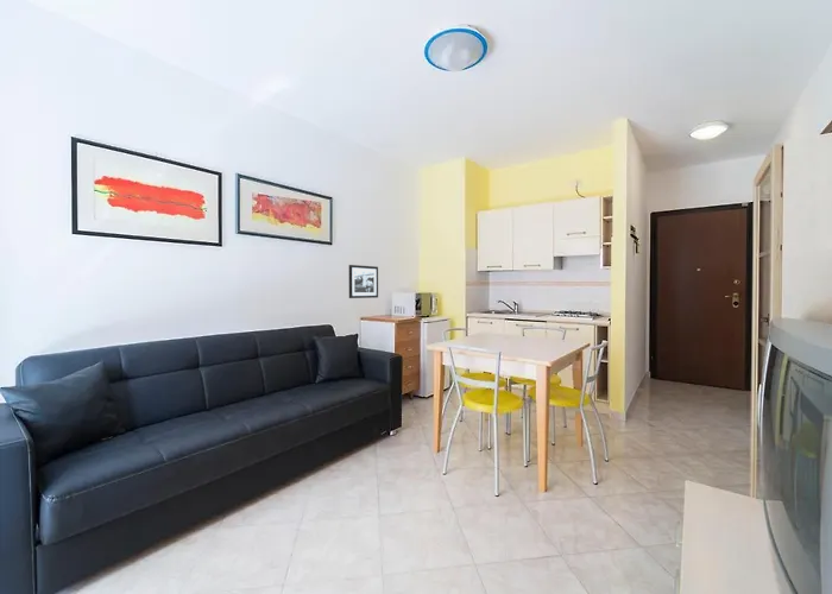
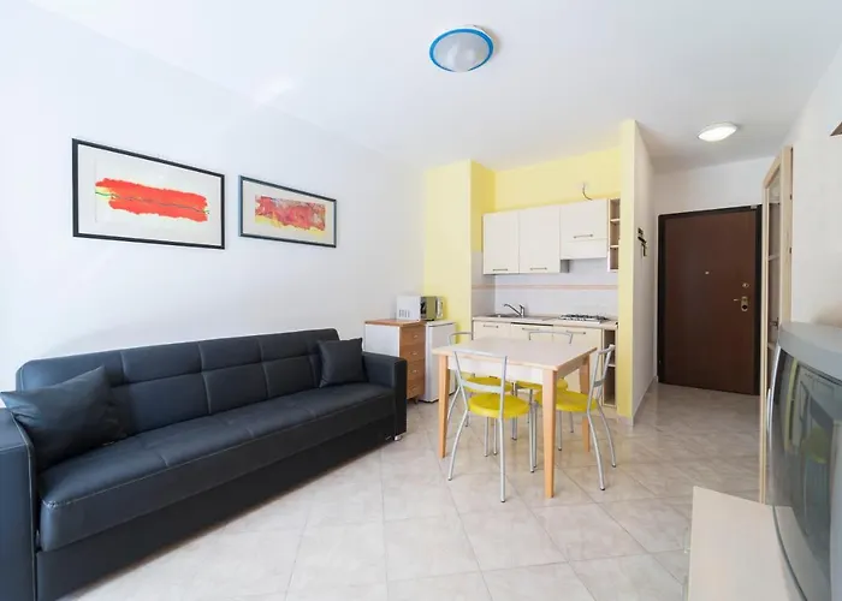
- picture frame (364, 282)
